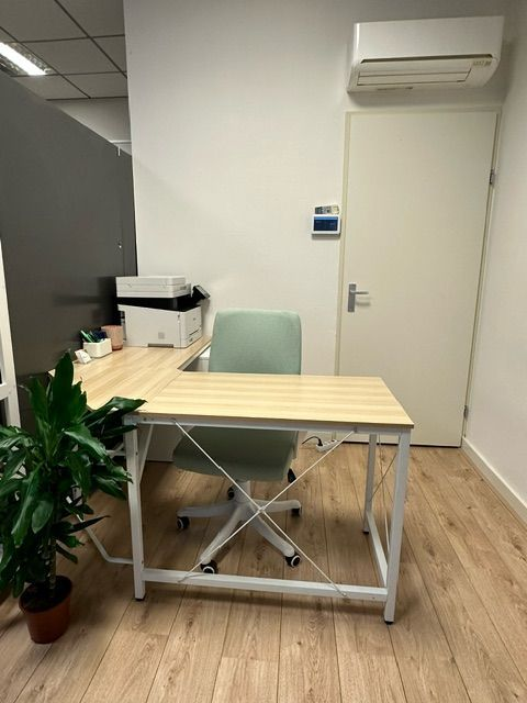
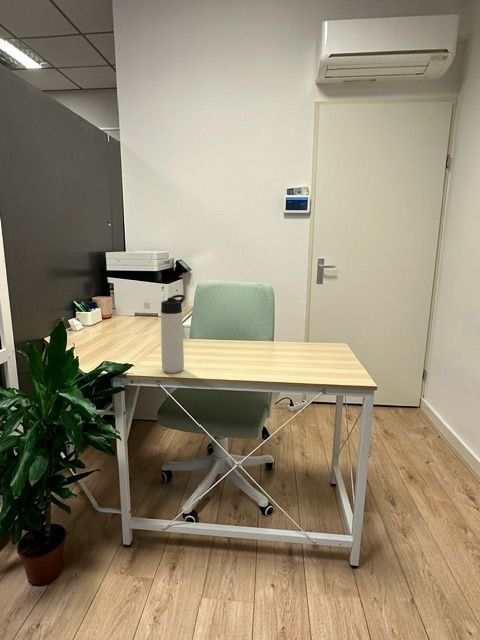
+ thermos bottle (174, 333)
